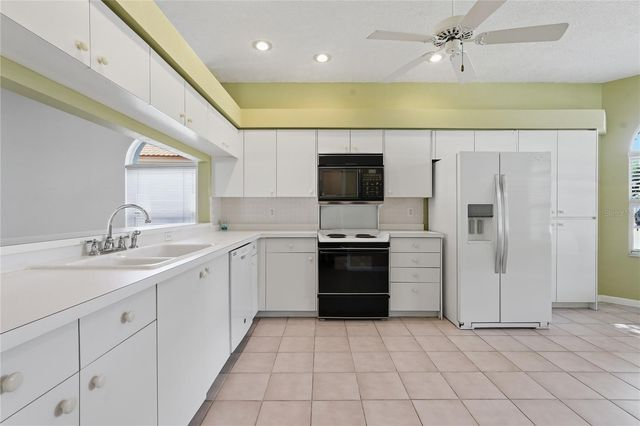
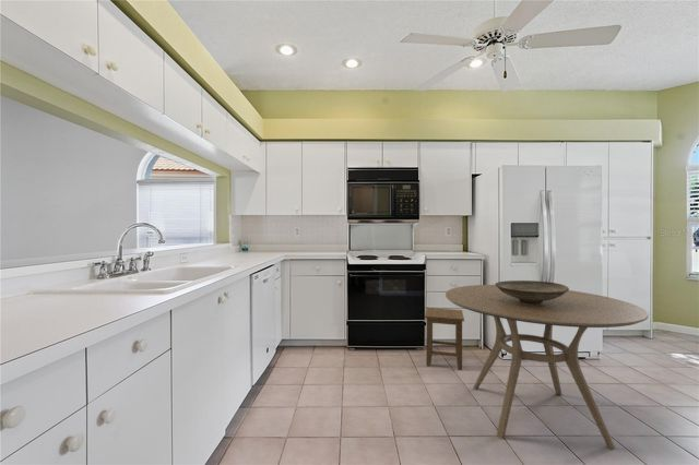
+ decorative bowl (530, 293)
+ stool (443, 342)
+ dining table (532, 356)
